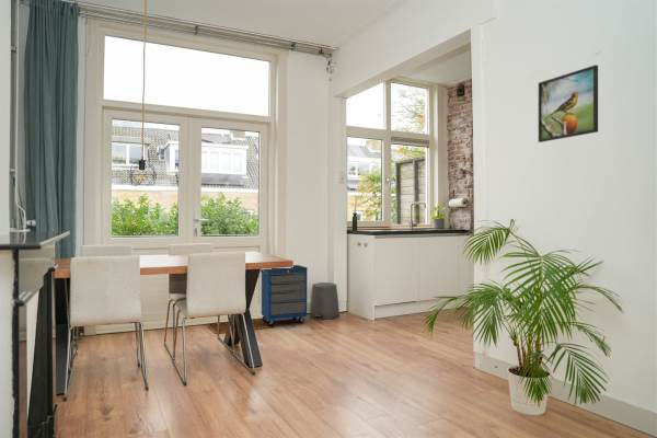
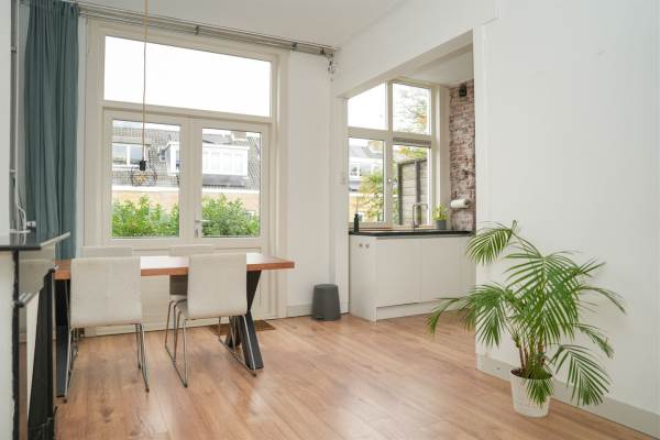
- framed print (566, 105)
- cabinet (281, 295)
